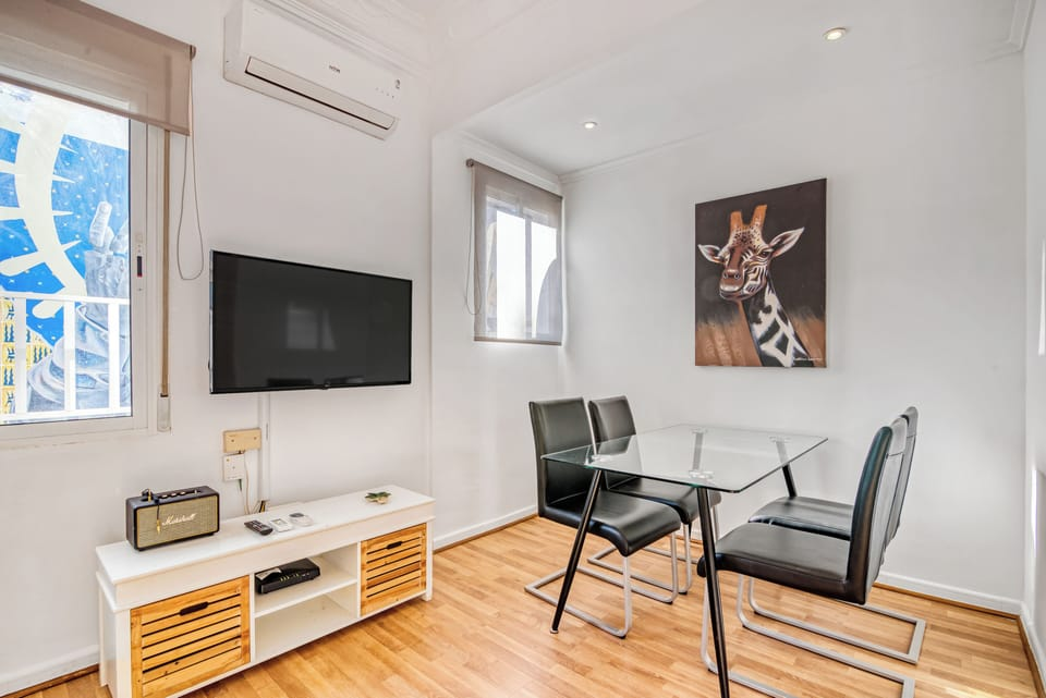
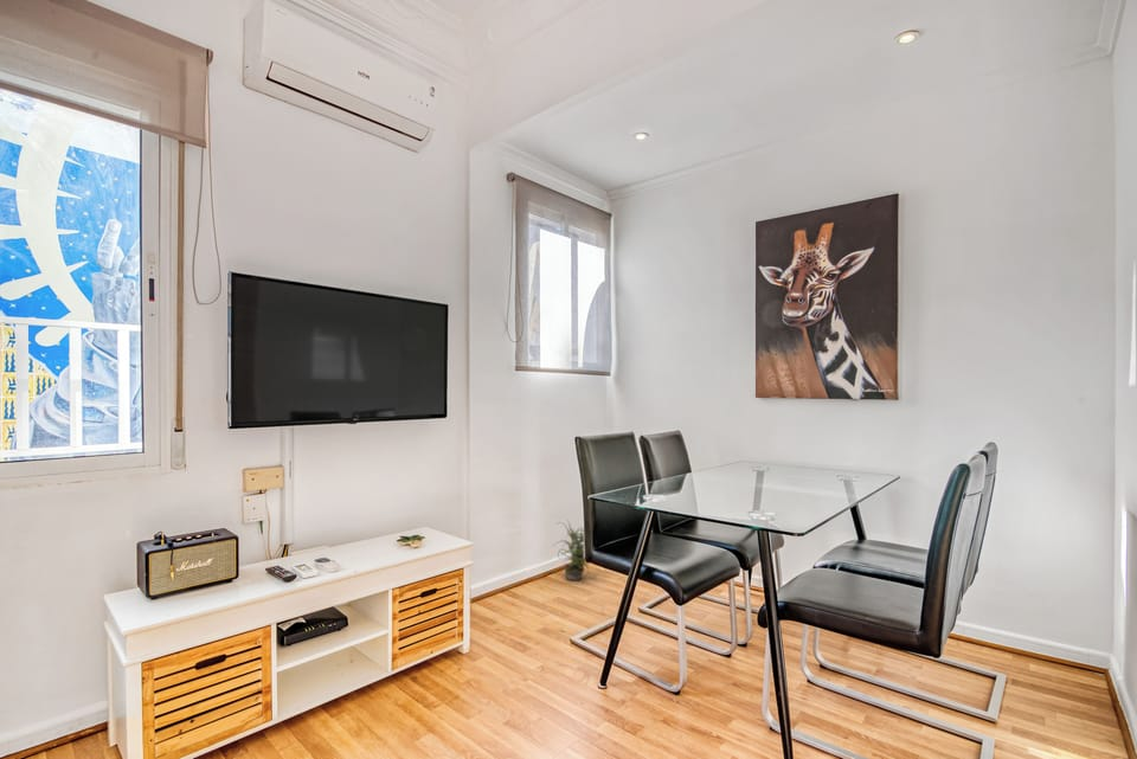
+ potted plant (576, 548)
